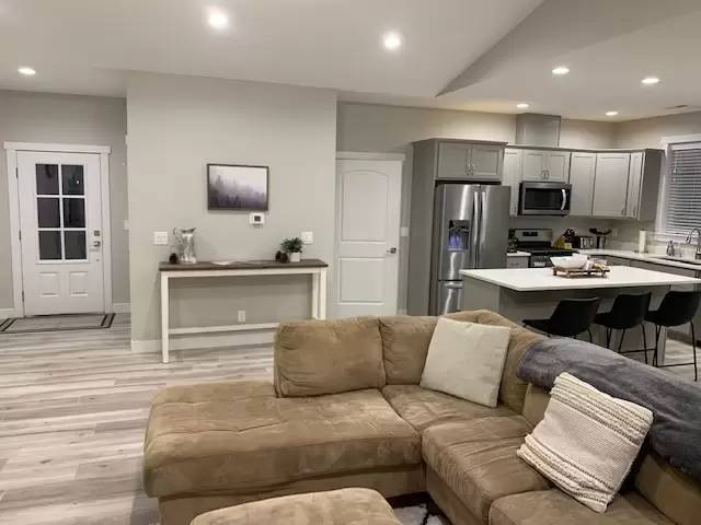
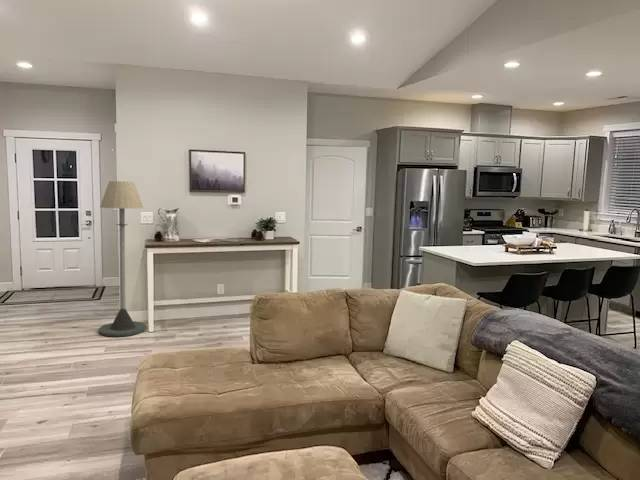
+ floor lamp (122, 256)
